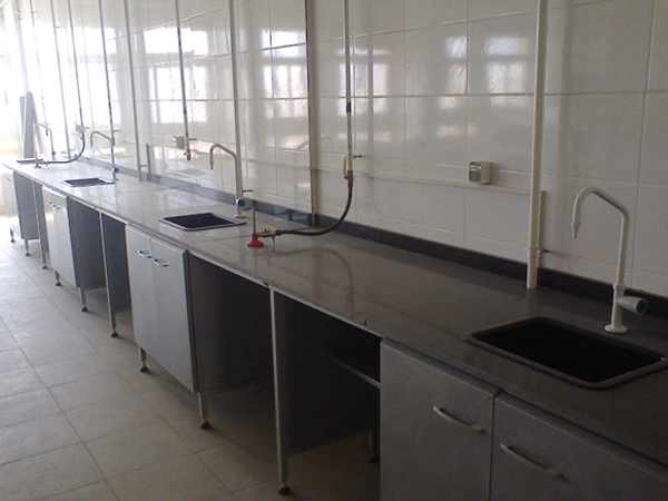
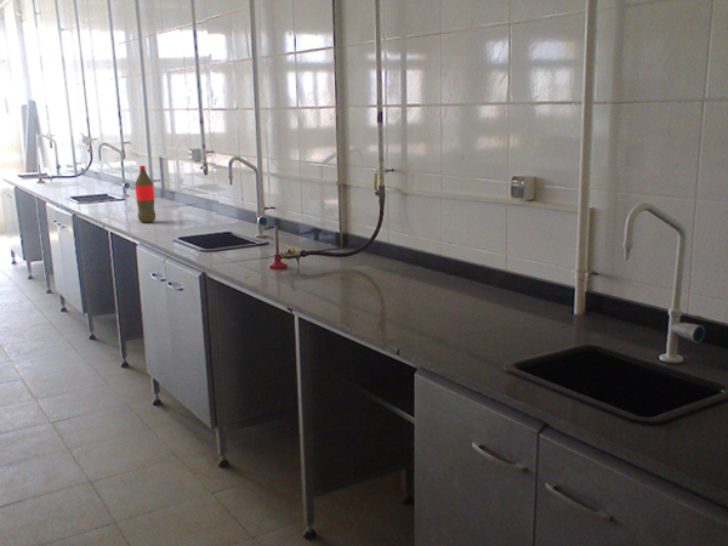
+ bottle (144, 193)
